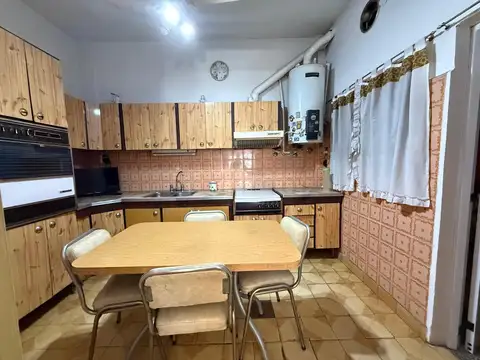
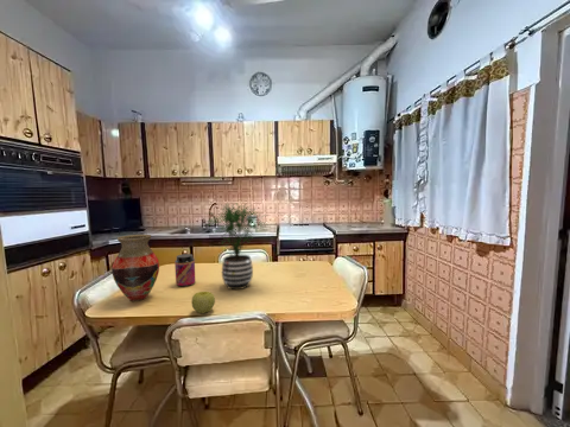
+ jar (184, 269)
+ apple (203, 301)
+ potted plant (239, 244)
+ vase (137, 267)
